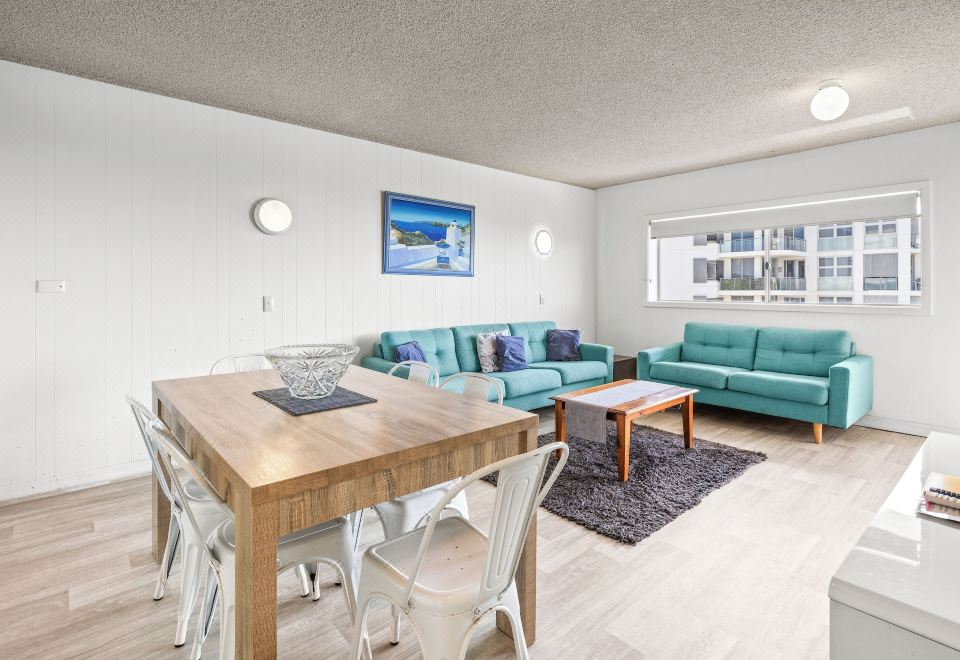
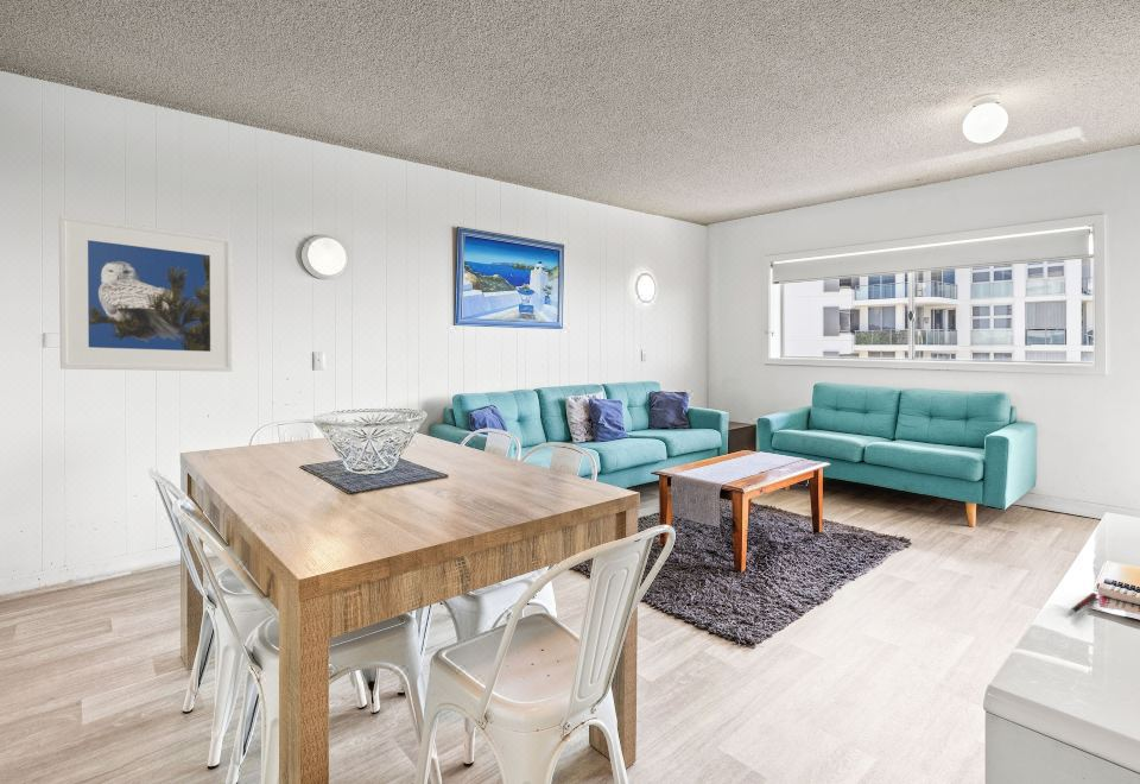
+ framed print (152, 298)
+ pen (1082, 603)
